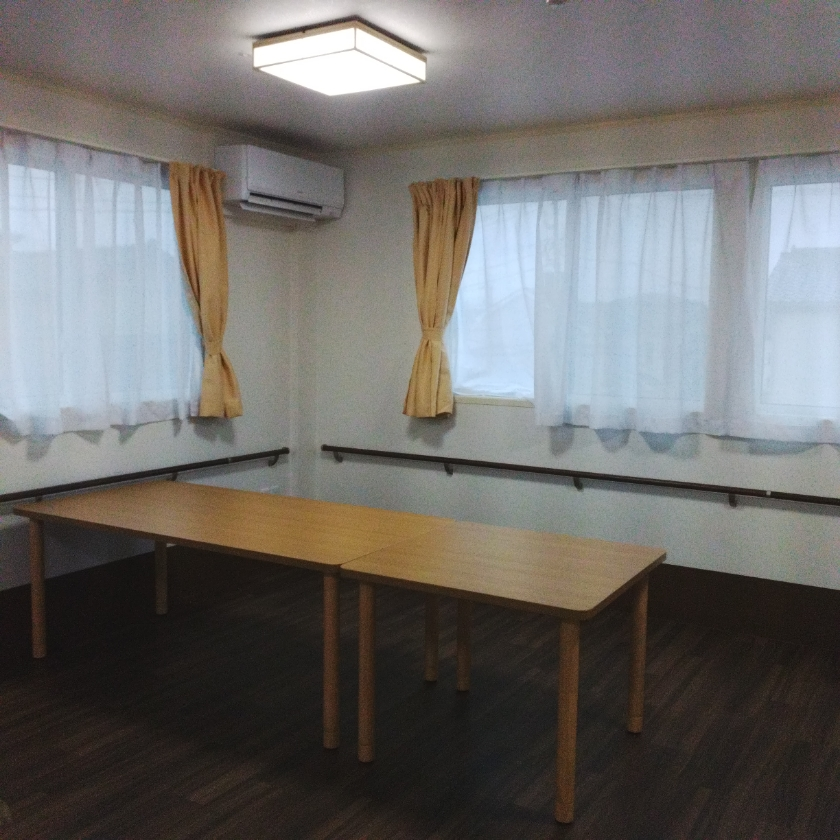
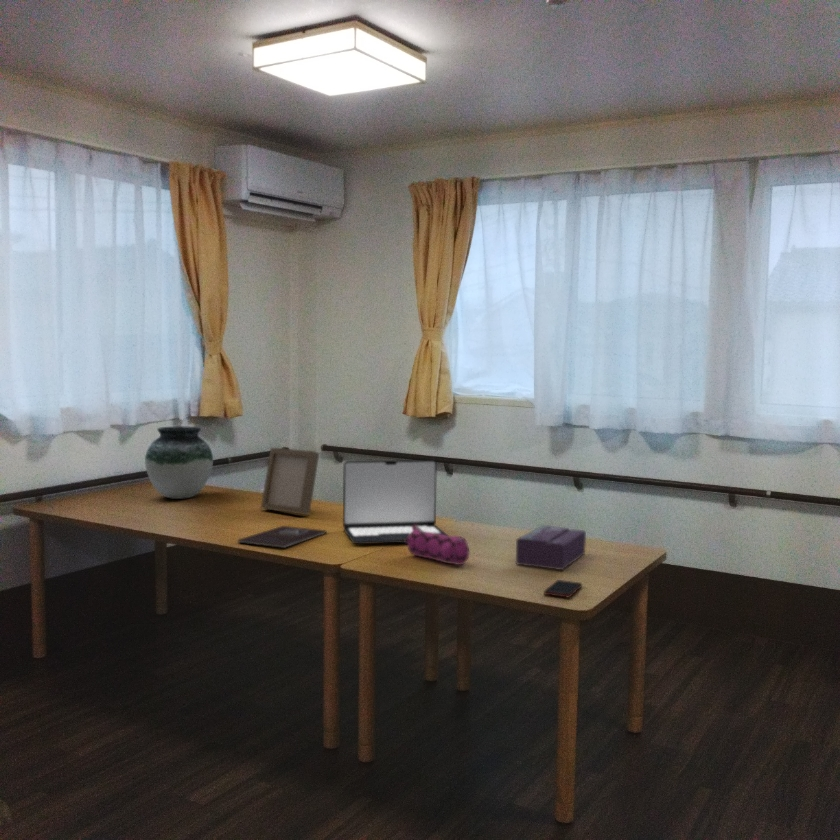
+ vase (179, 462)
+ cell phone (563, 588)
+ photo frame (293, 480)
+ book (283, 536)
+ laptop (396, 500)
+ tissue box (551, 546)
+ pencil case (437, 544)
